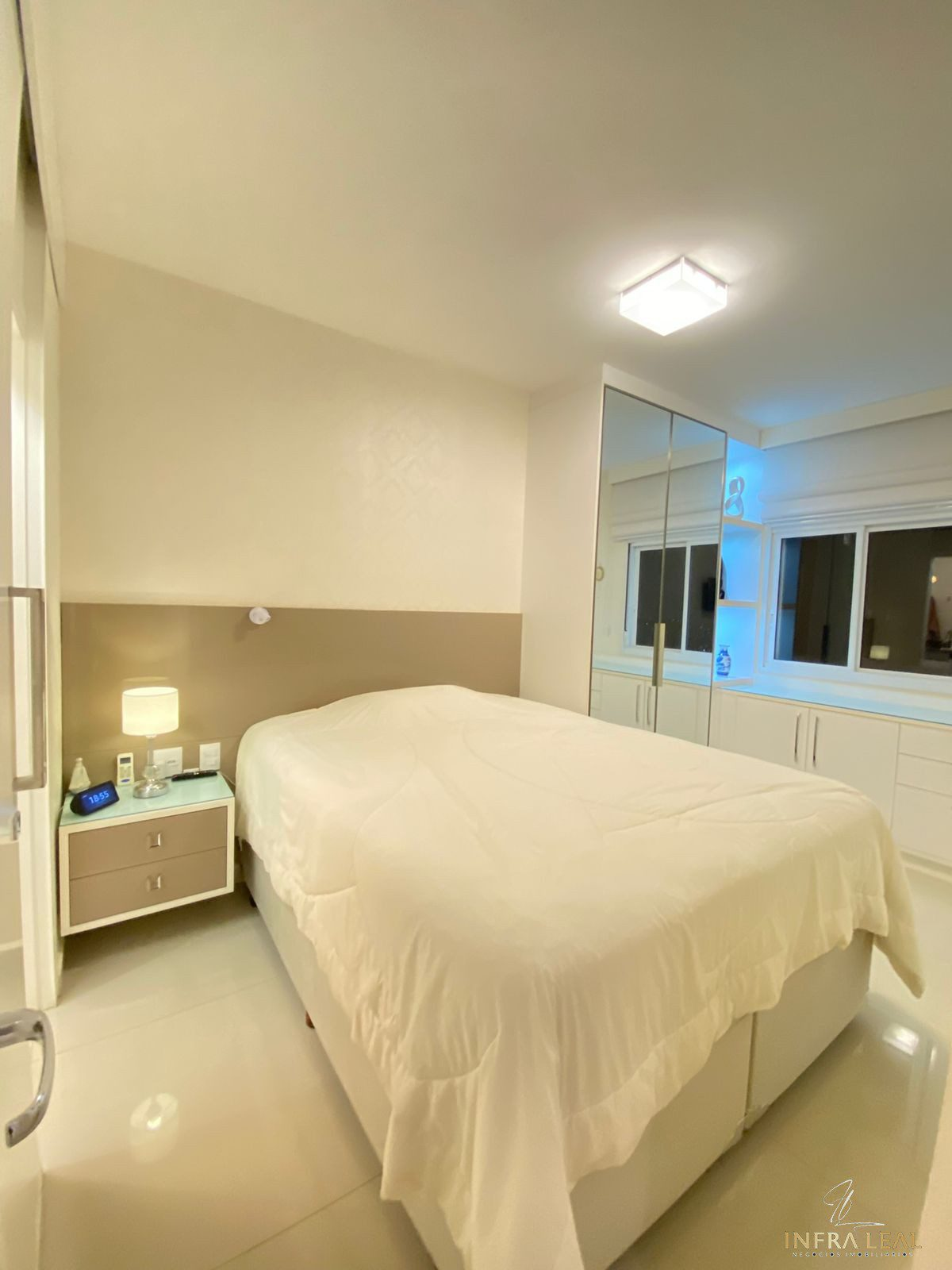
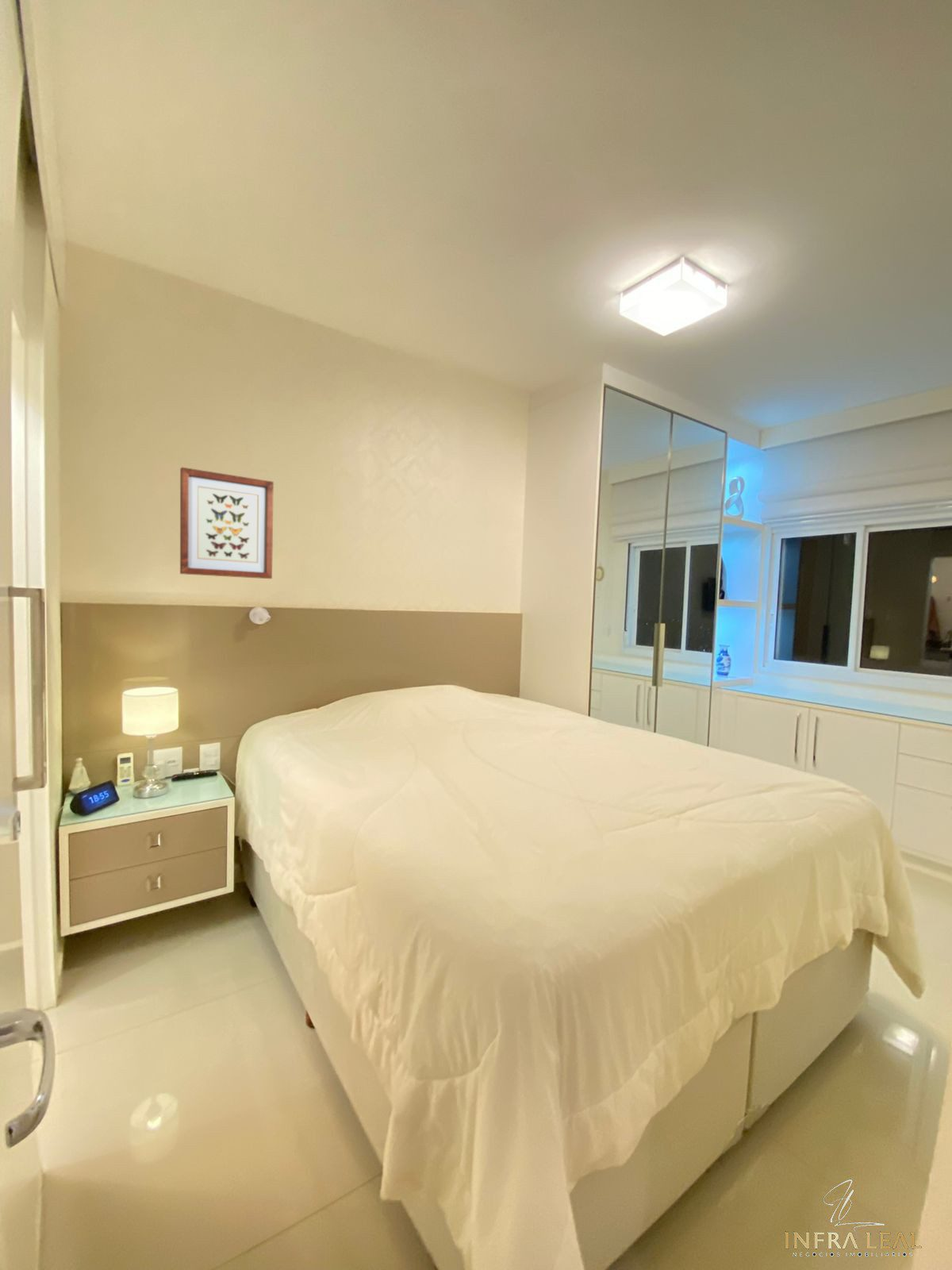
+ wall art (228, 525)
